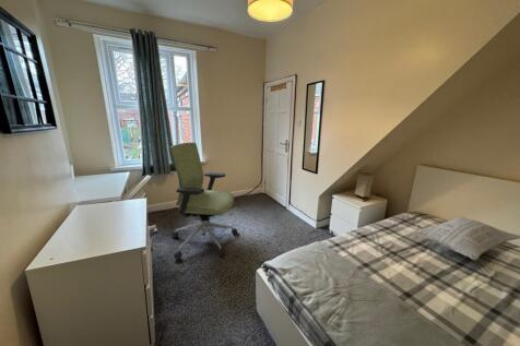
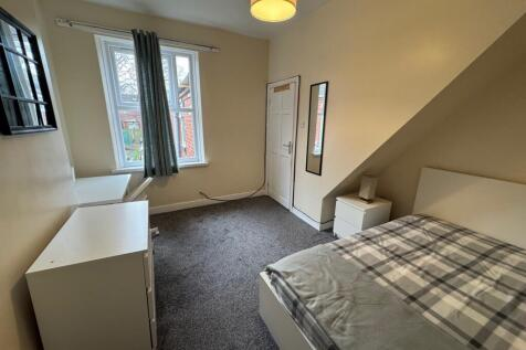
- office chair (198, 194)
- pillow (465, 235)
